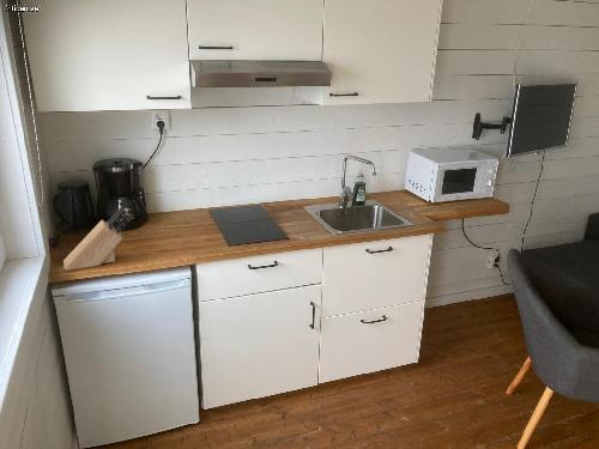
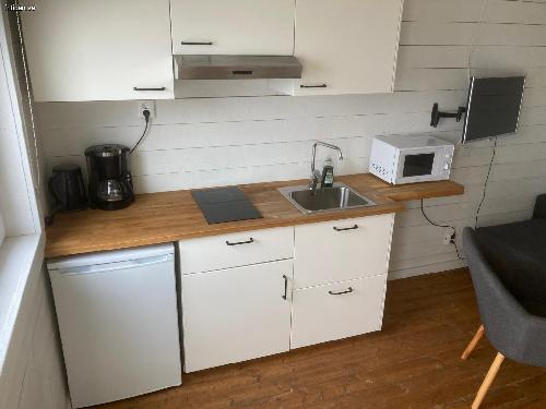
- knife block (96, 236)
